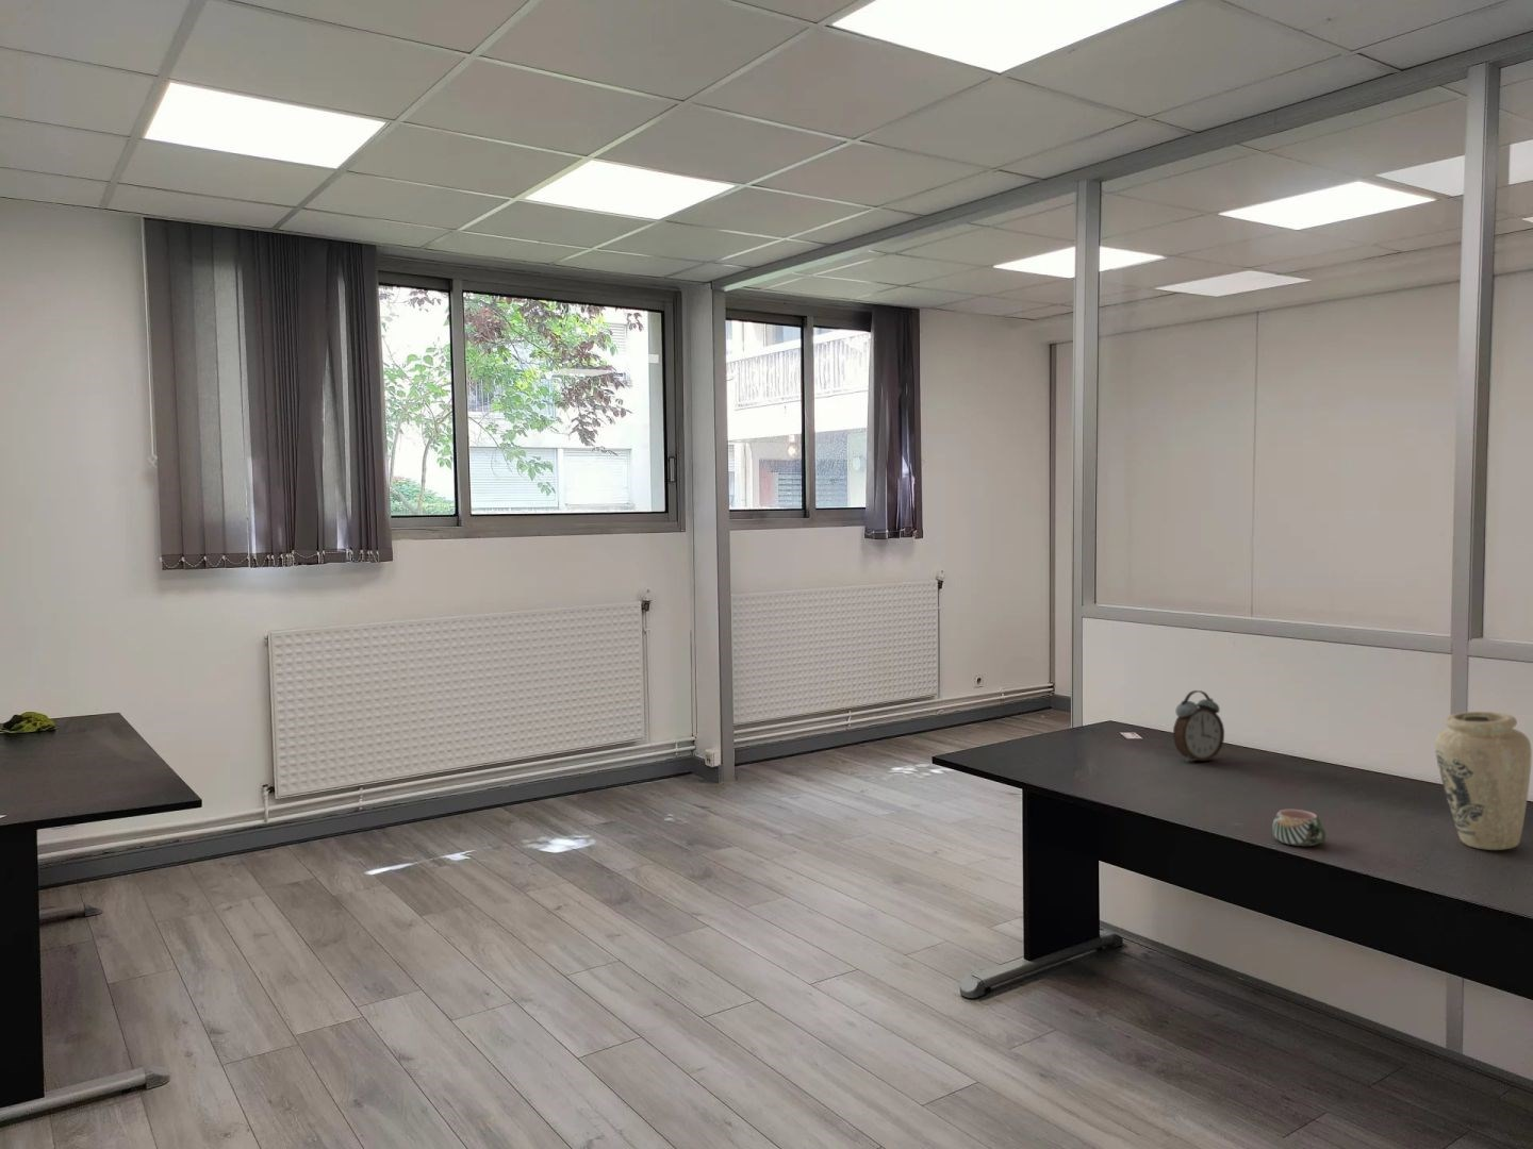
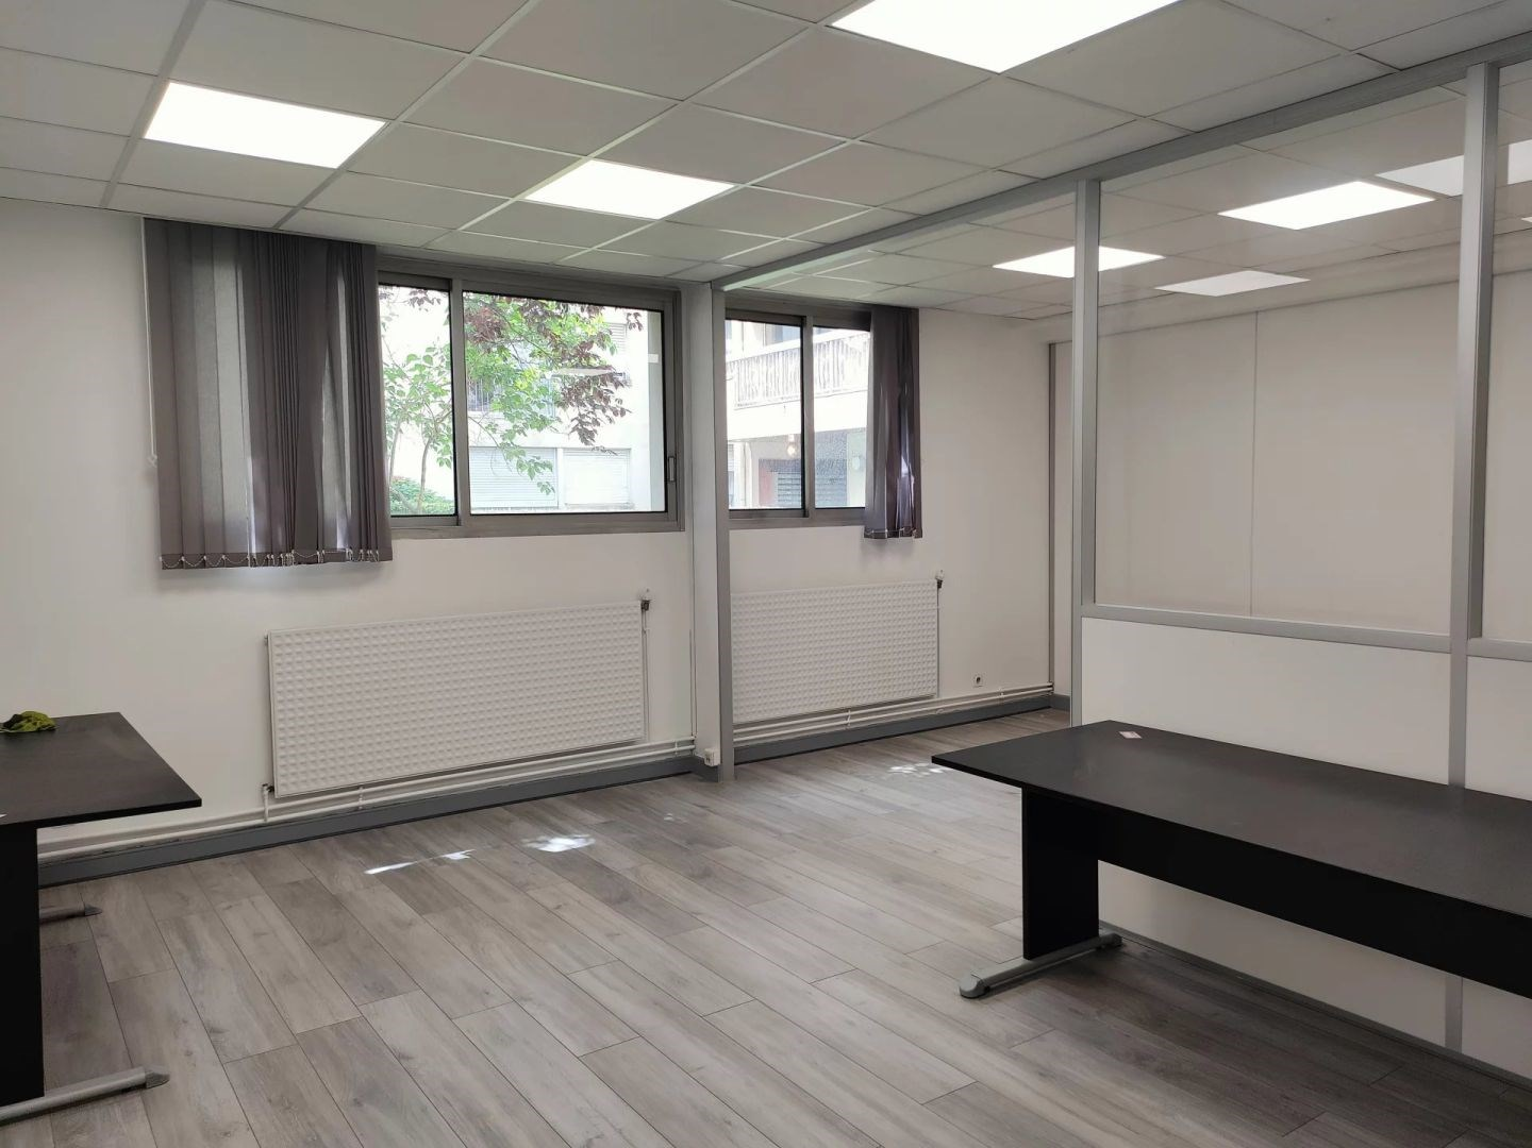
- vase (1481, 780)
- alarm clock (1196, 724)
- mug (1301, 829)
